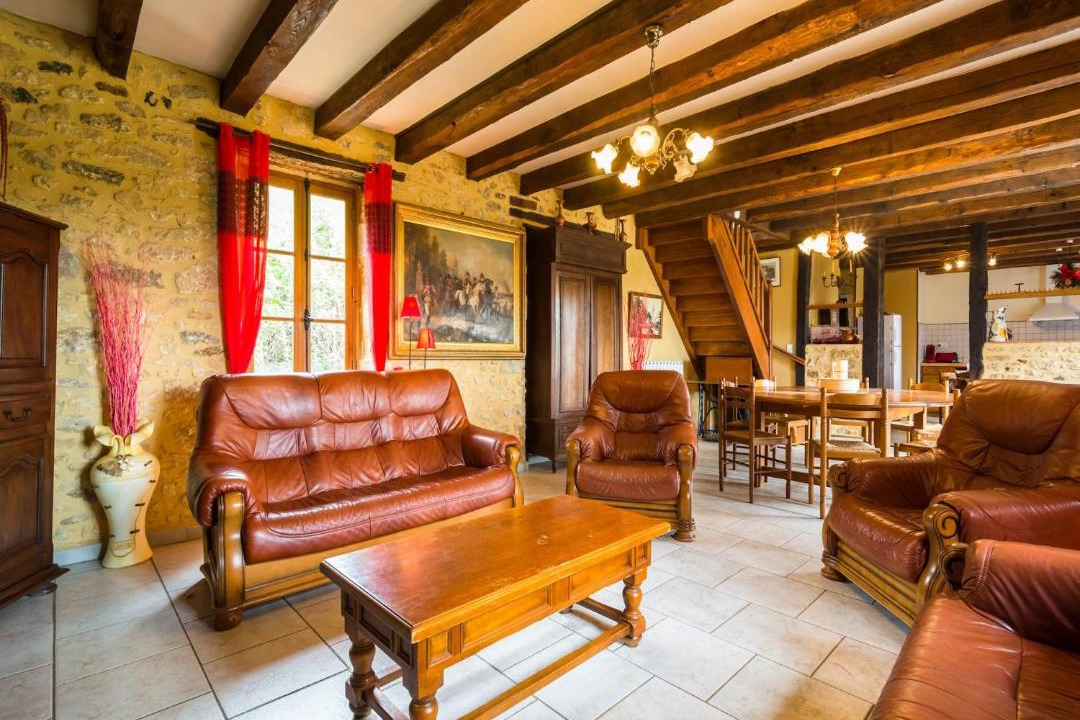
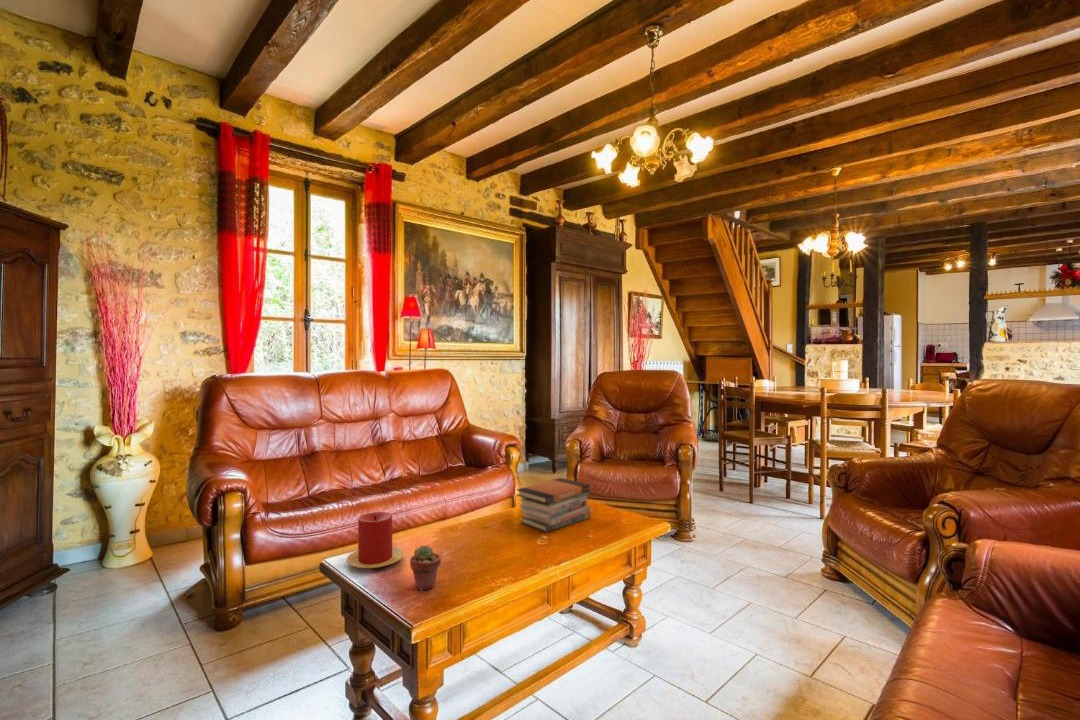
+ potted succulent (425, 565)
+ candle (375, 538)
+ book stack (554, 503)
